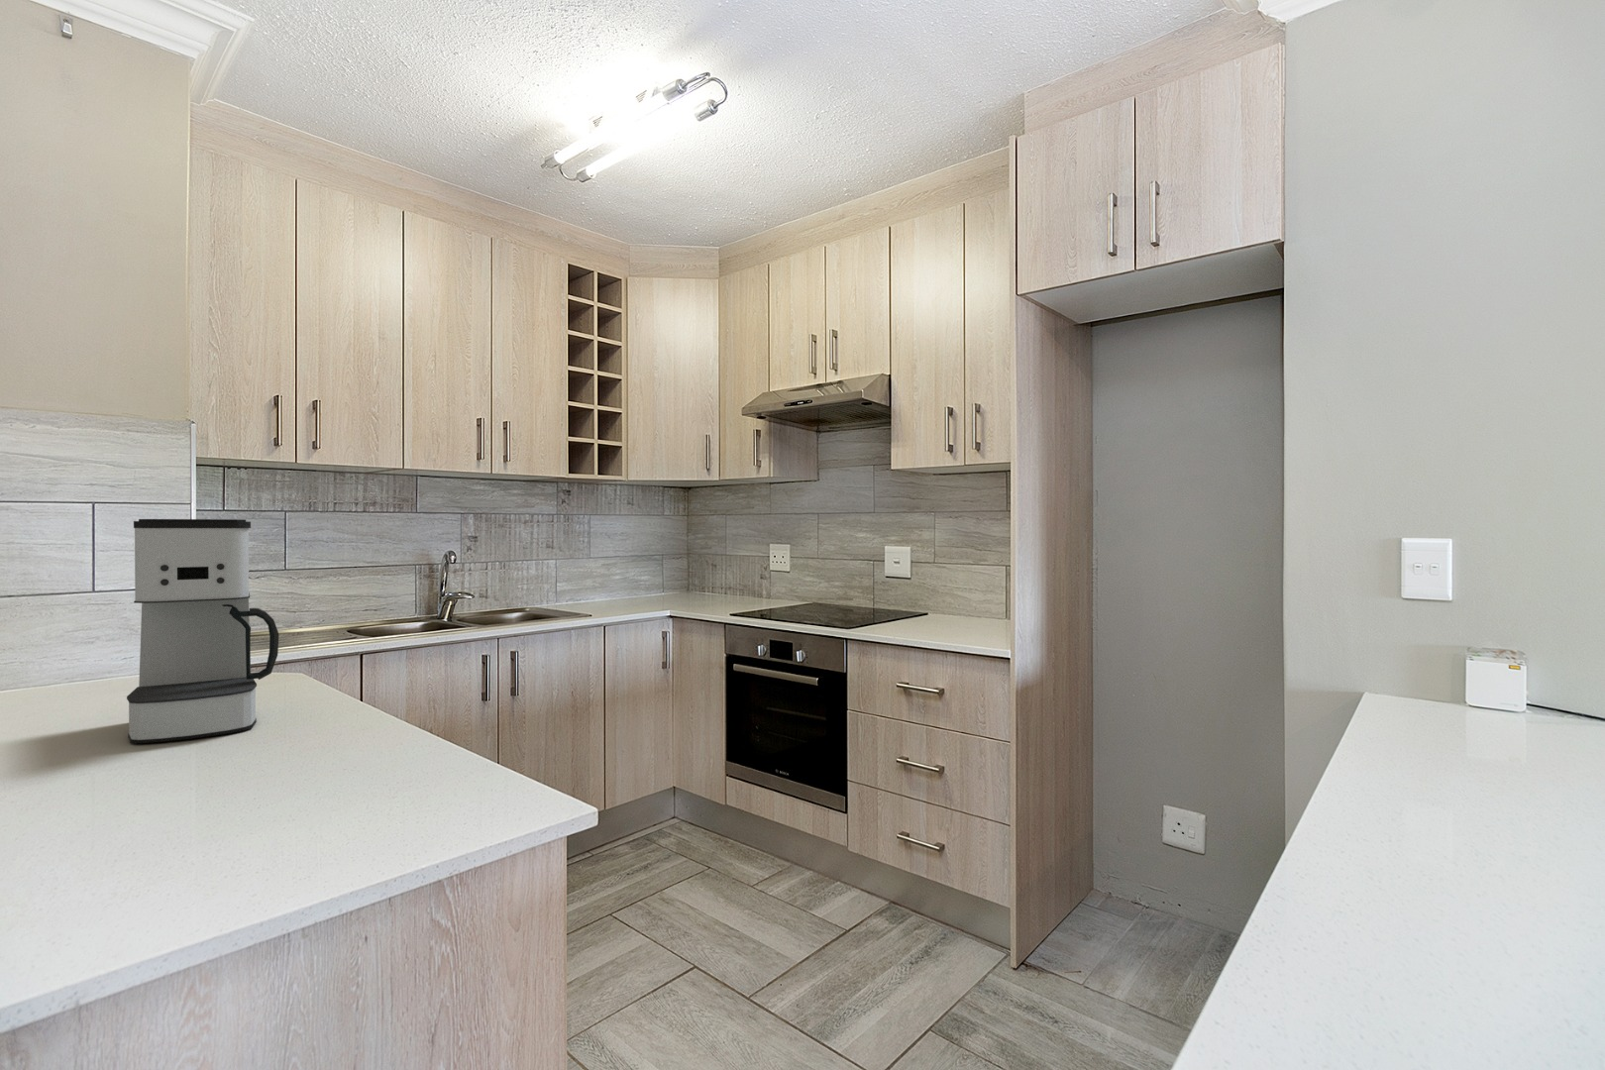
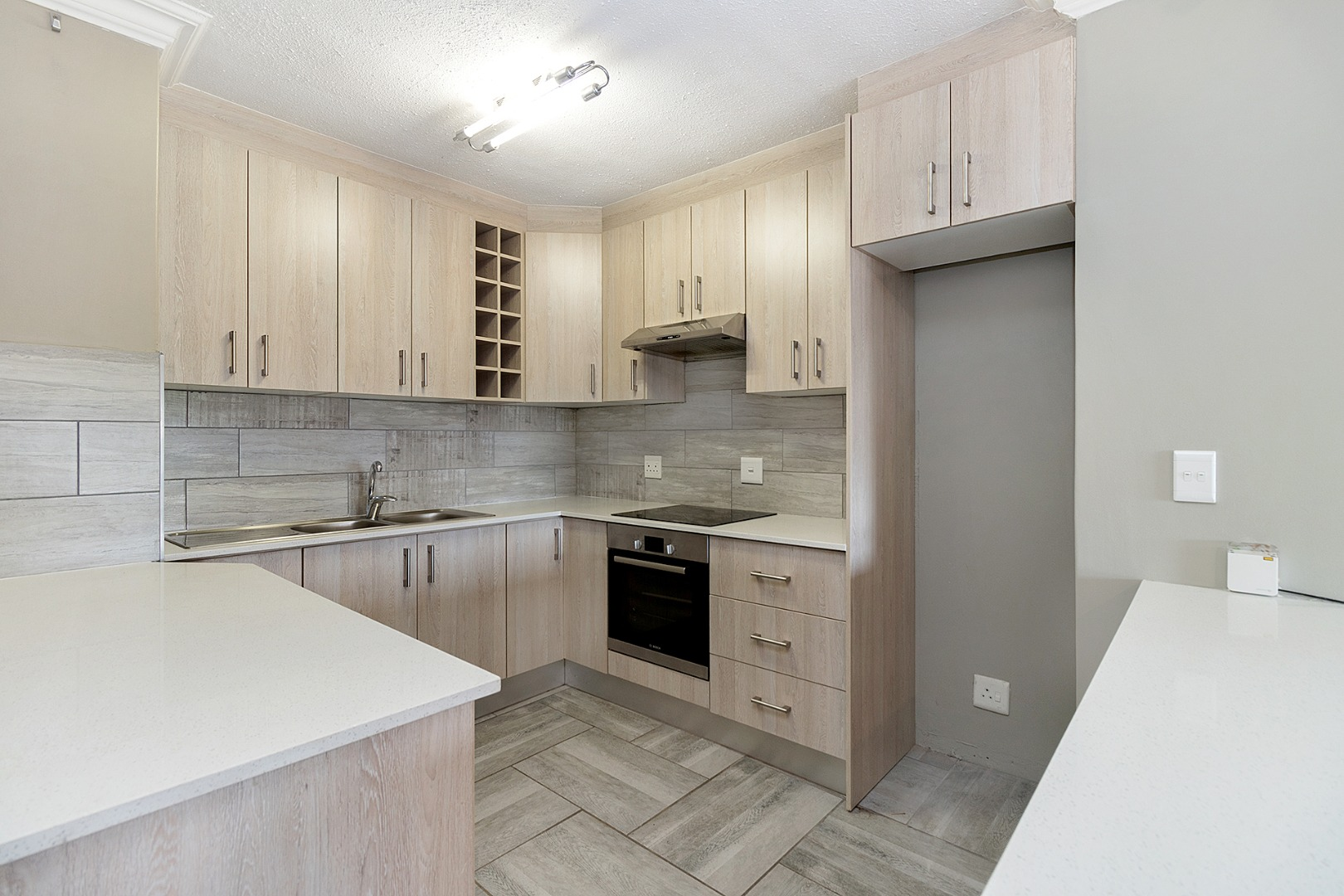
- coffee maker (207, 621)
